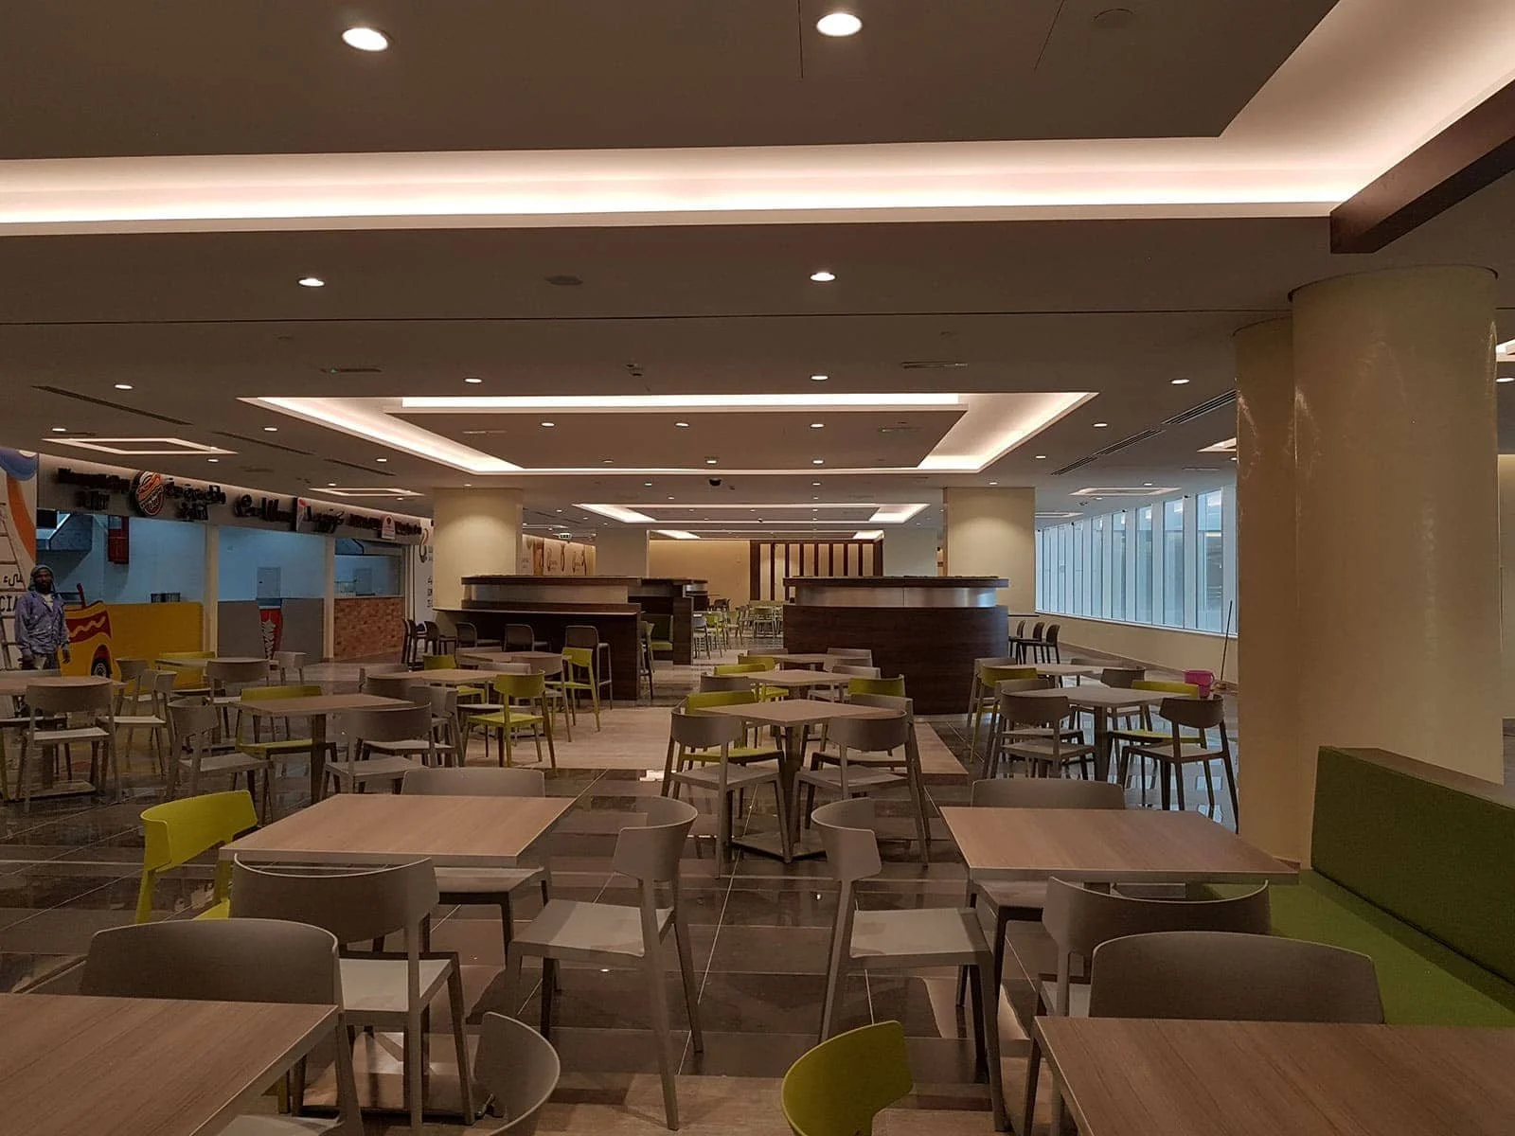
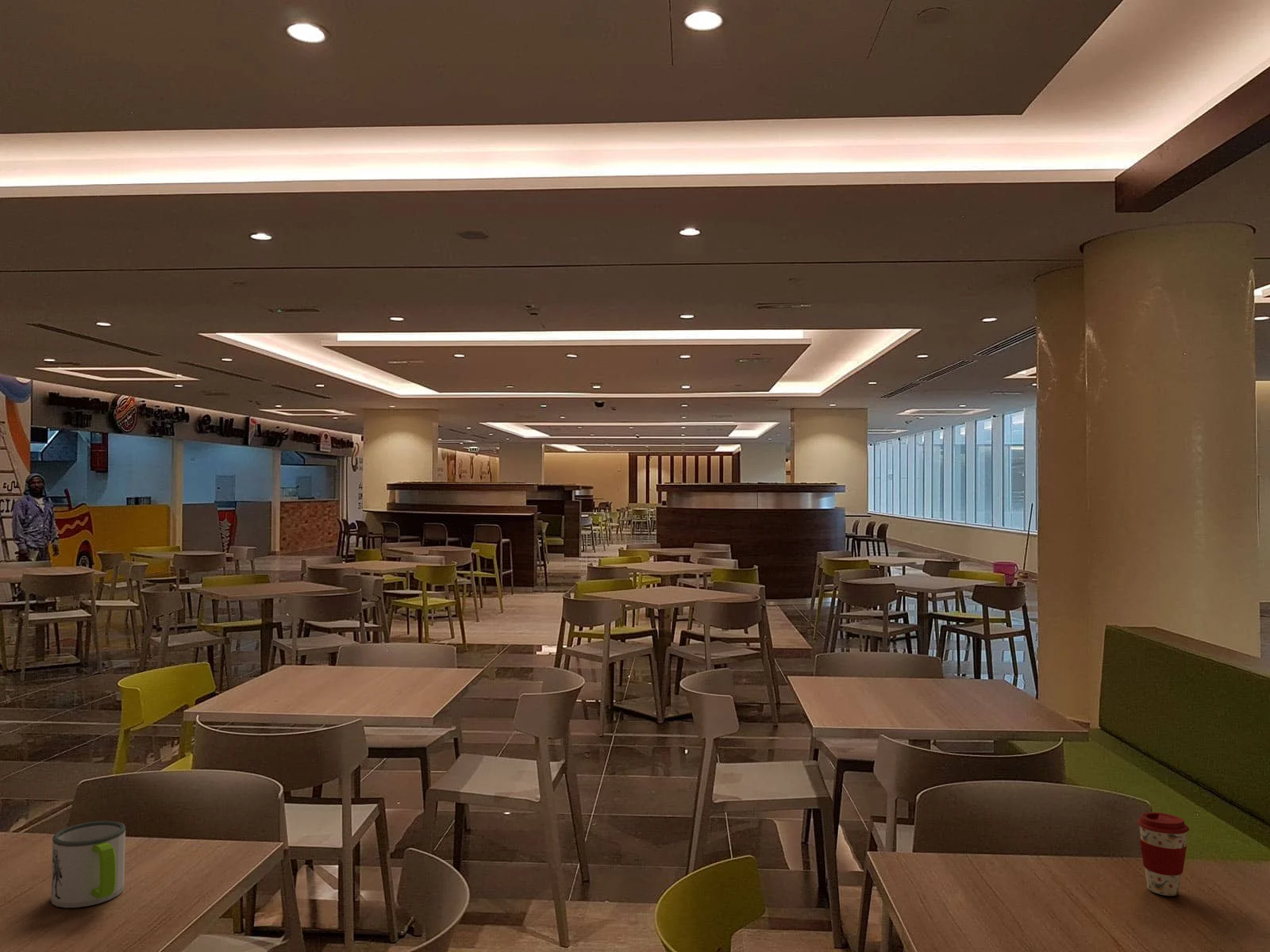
+ coffee cup (1163, 854)
+ mug (93, 866)
